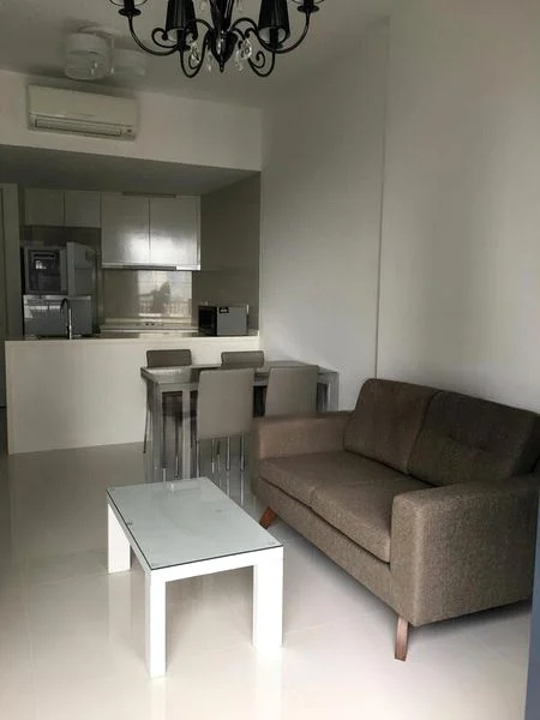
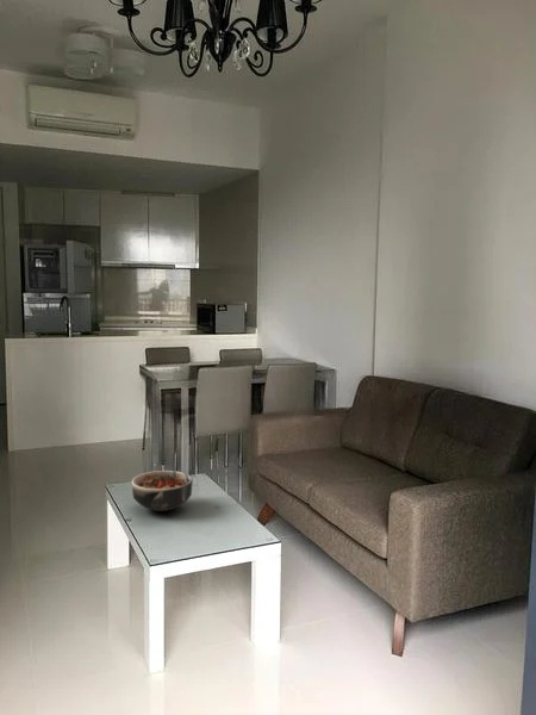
+ bowl (162, 491)
